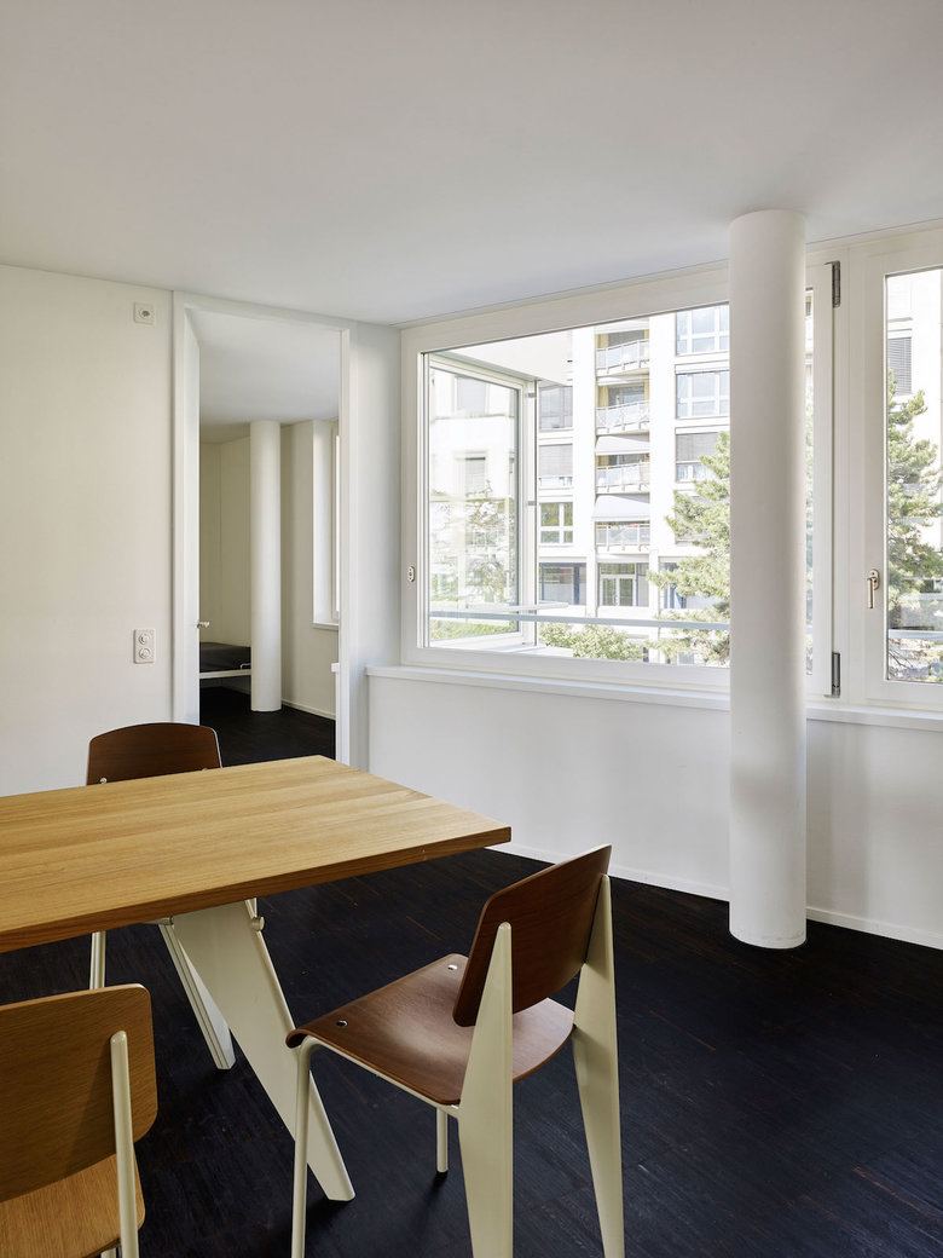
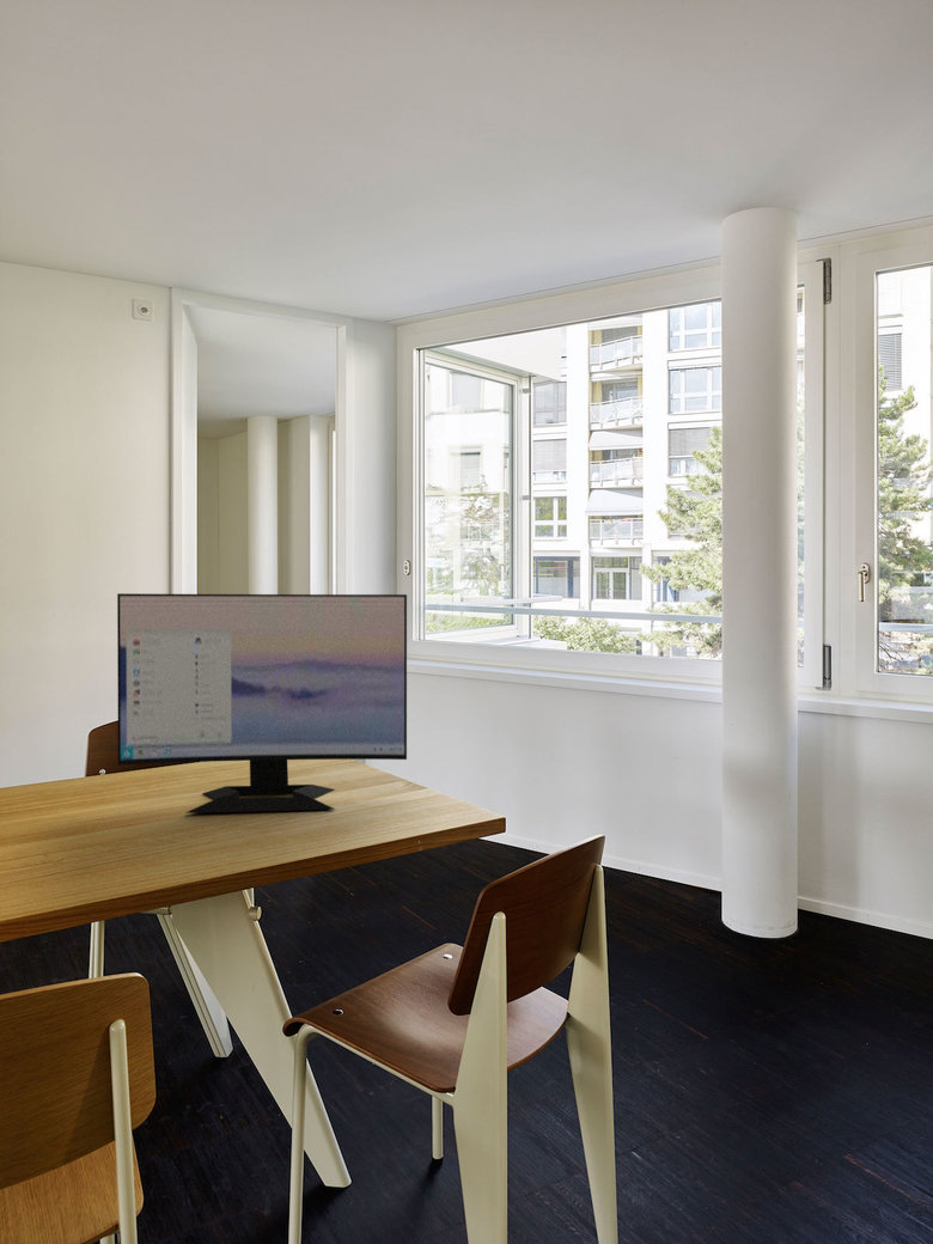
+ computer monitor (266, 697)
